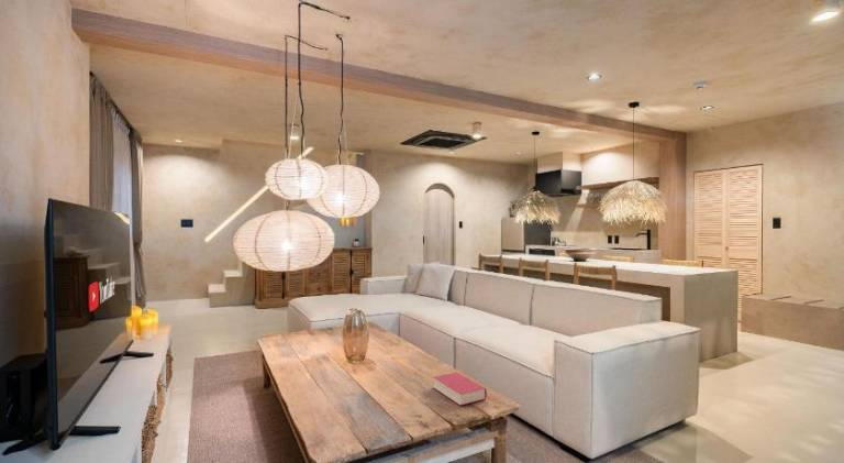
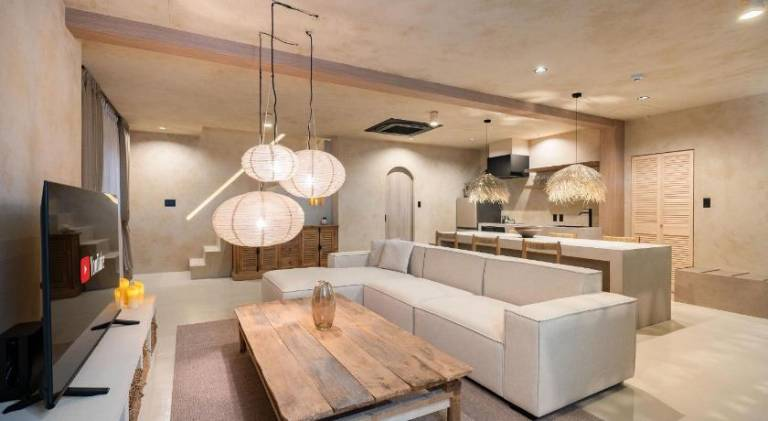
- book (458, 387)
